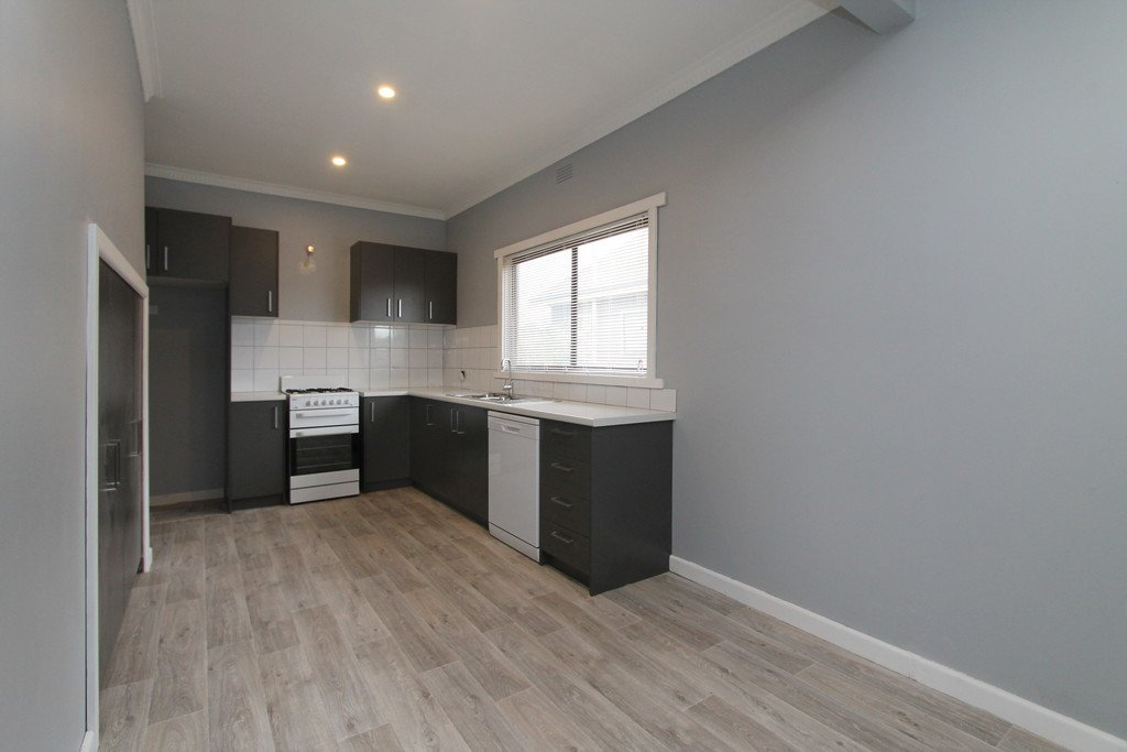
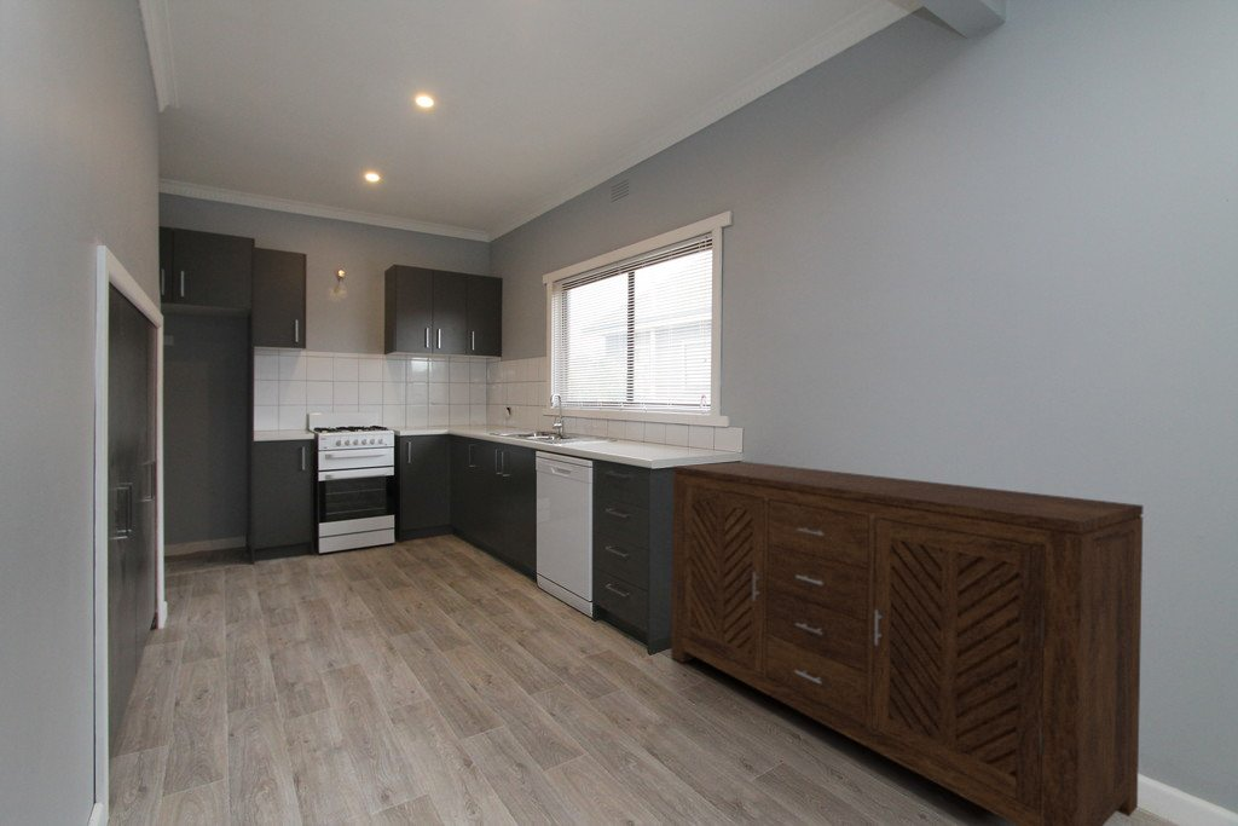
+ sideboard (850, 600)
